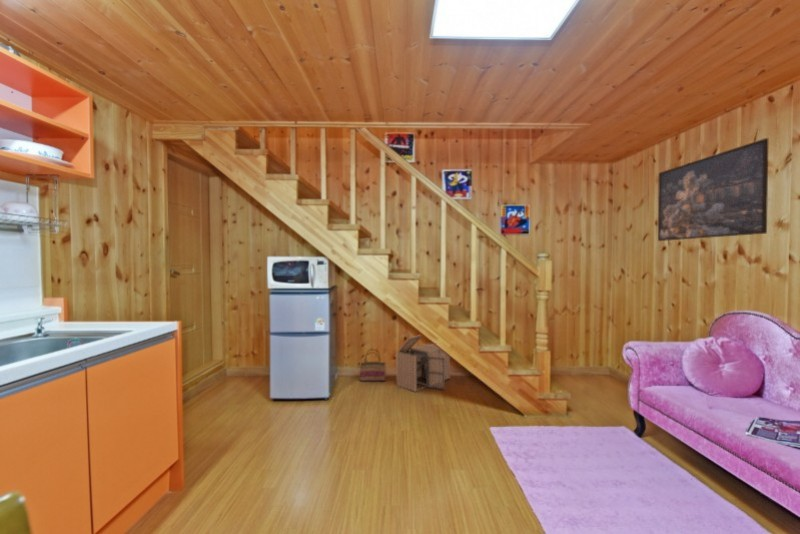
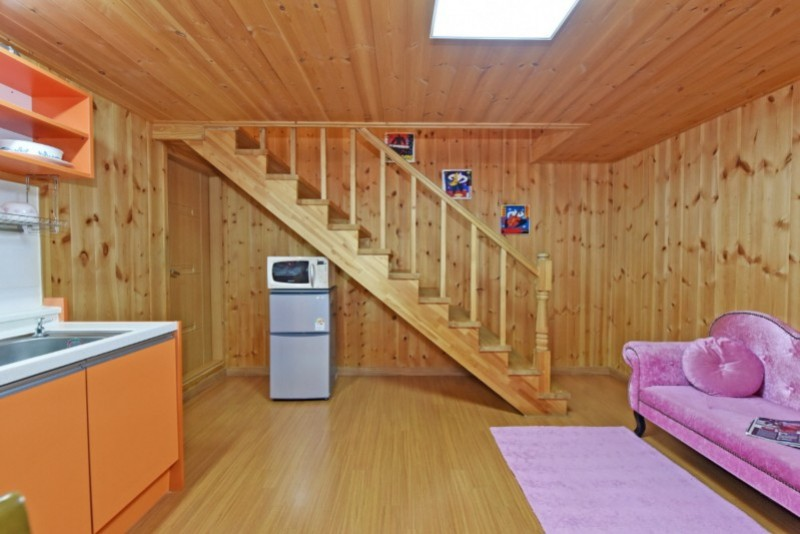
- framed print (703, 198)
- basket (372, 364)
- storage bin (423, 357)
